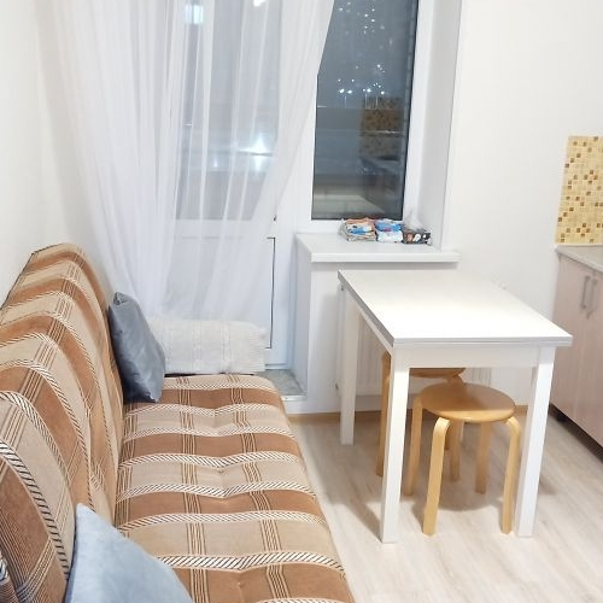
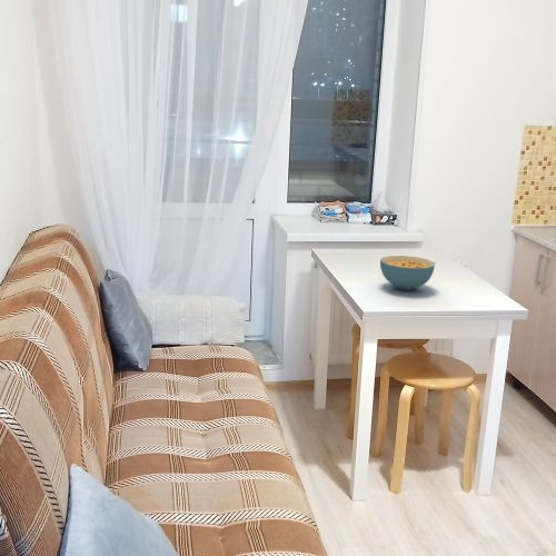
+ cereal bowl (406, 275)
